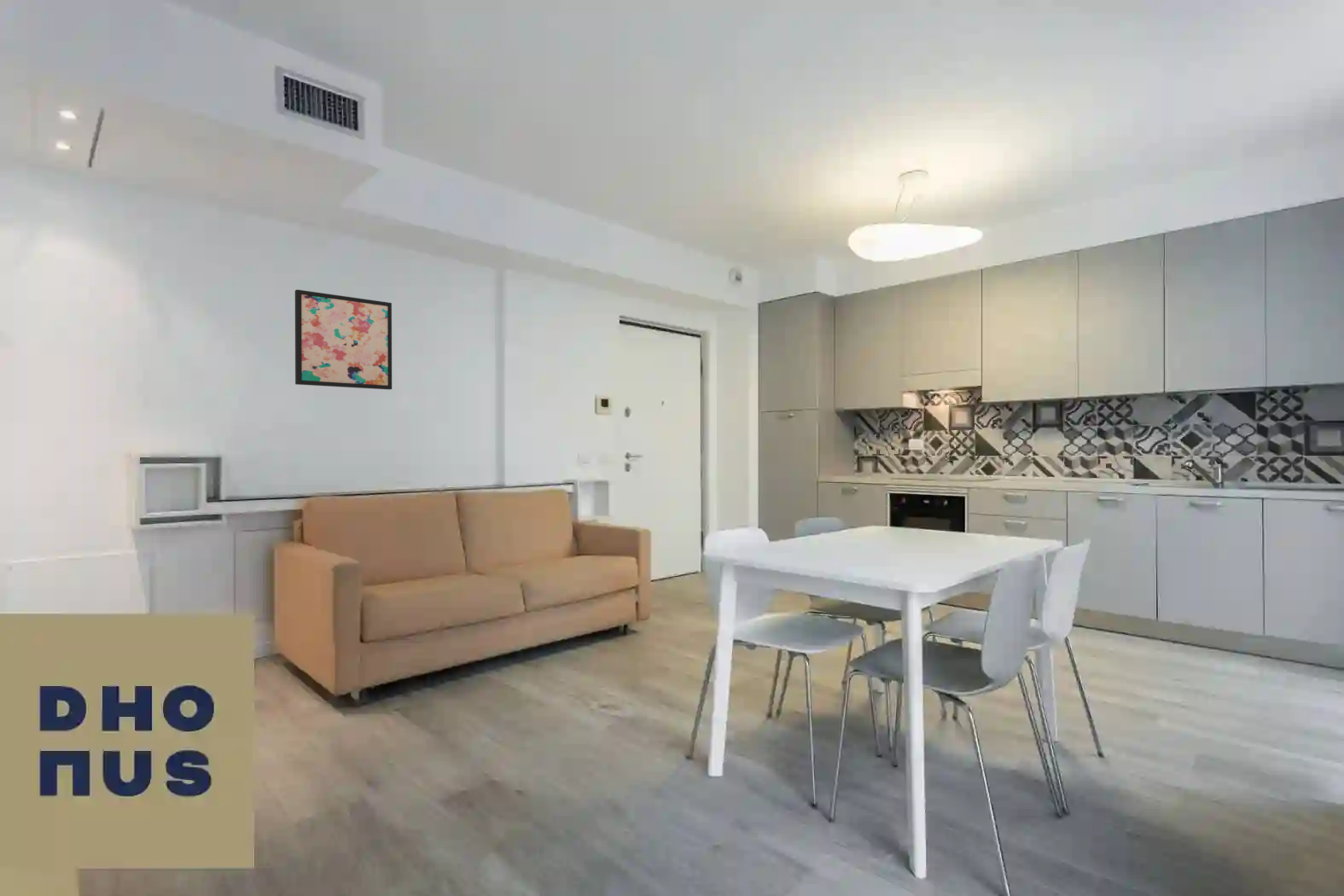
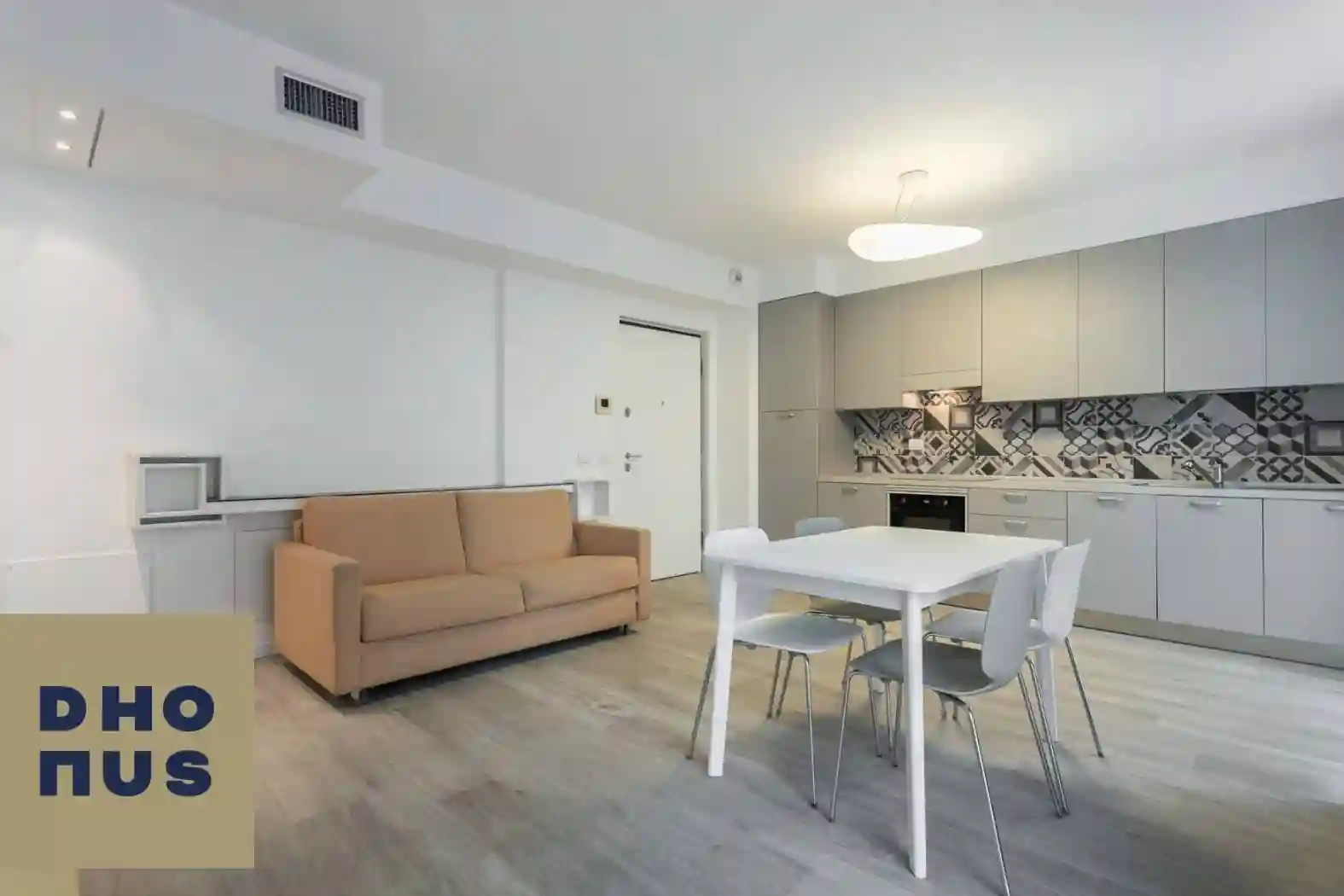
- wall art (345, 341)
